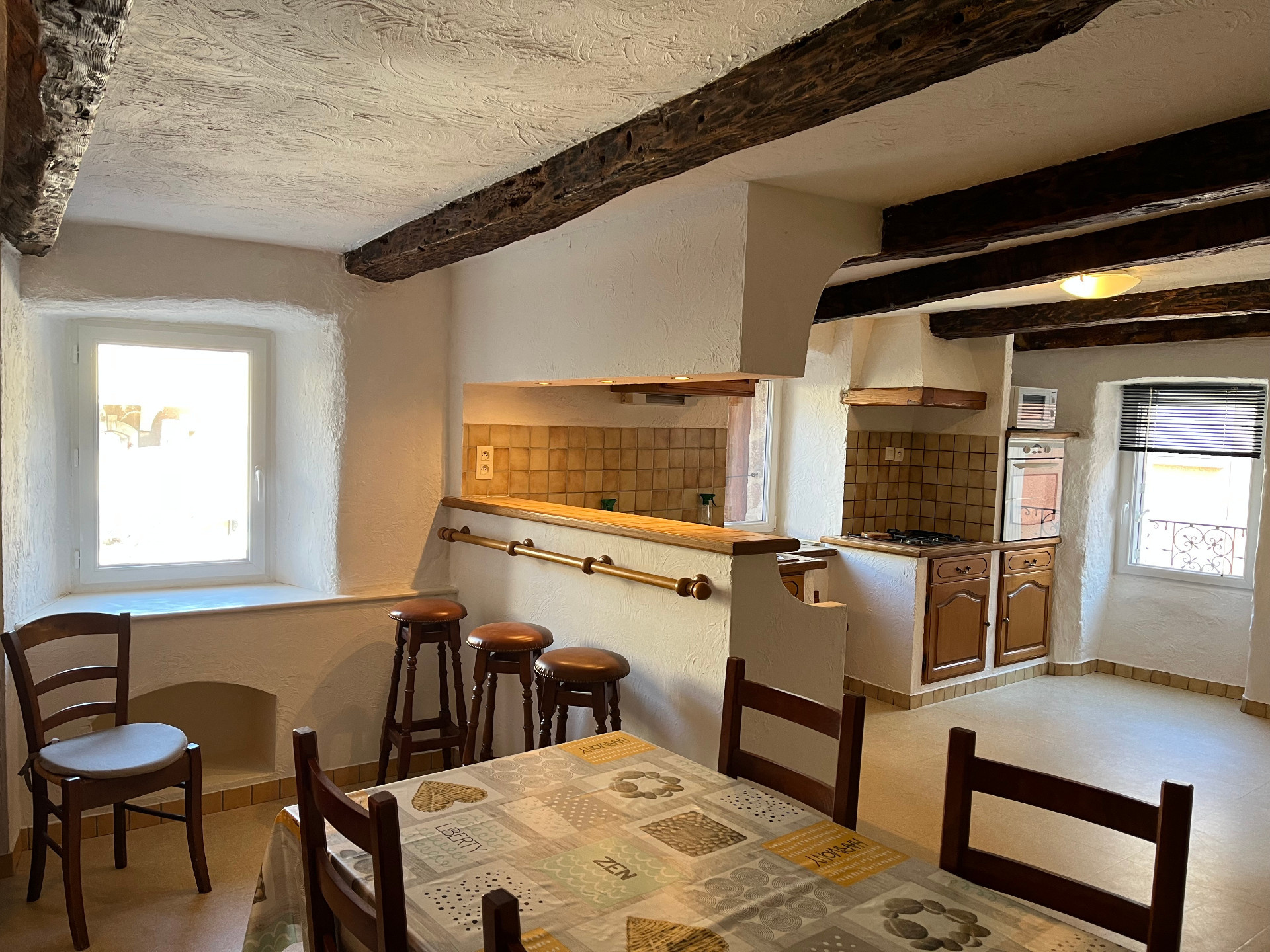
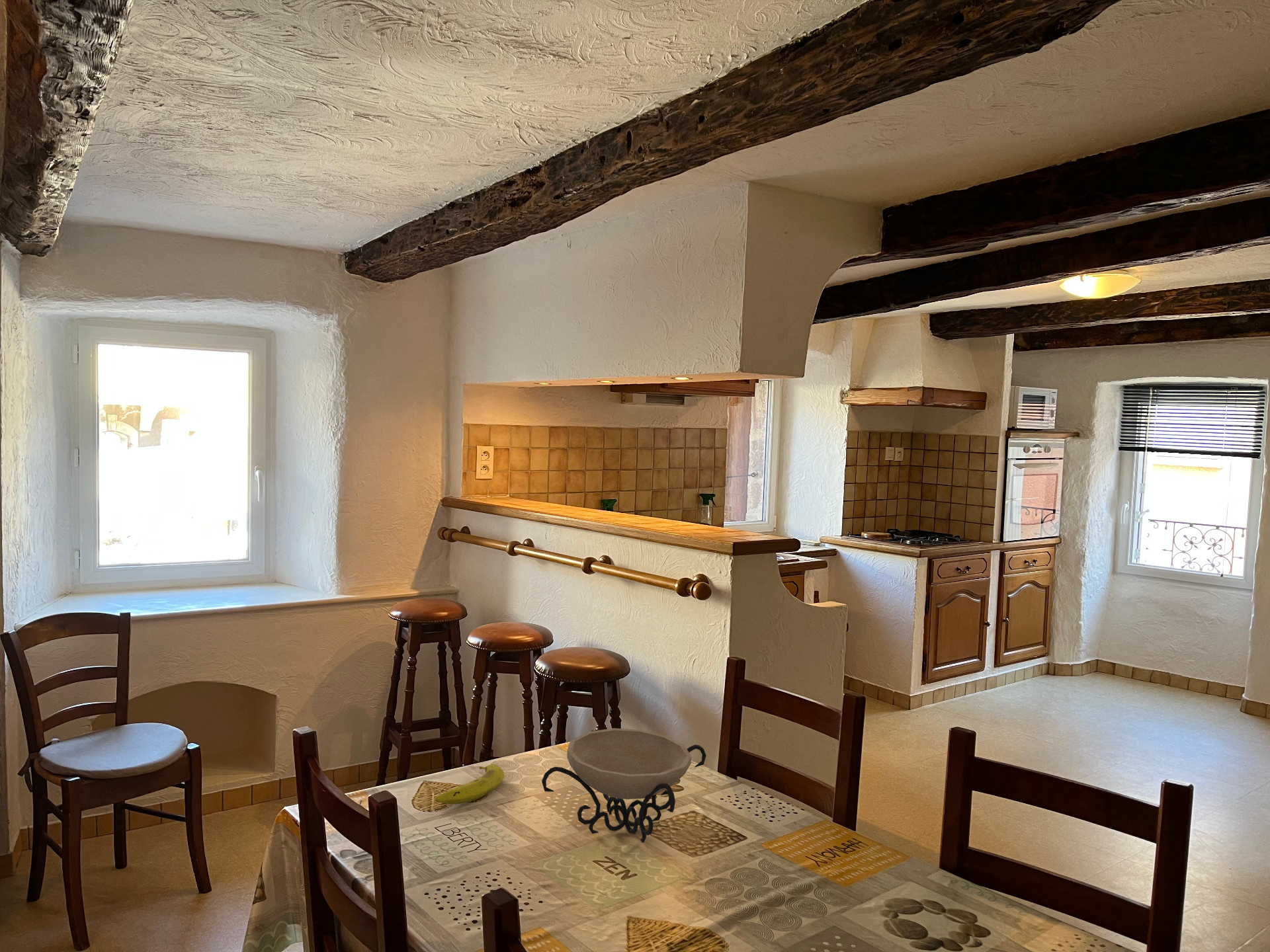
+ decorative bowl (626, 789)
+ fruit (470, 783)
